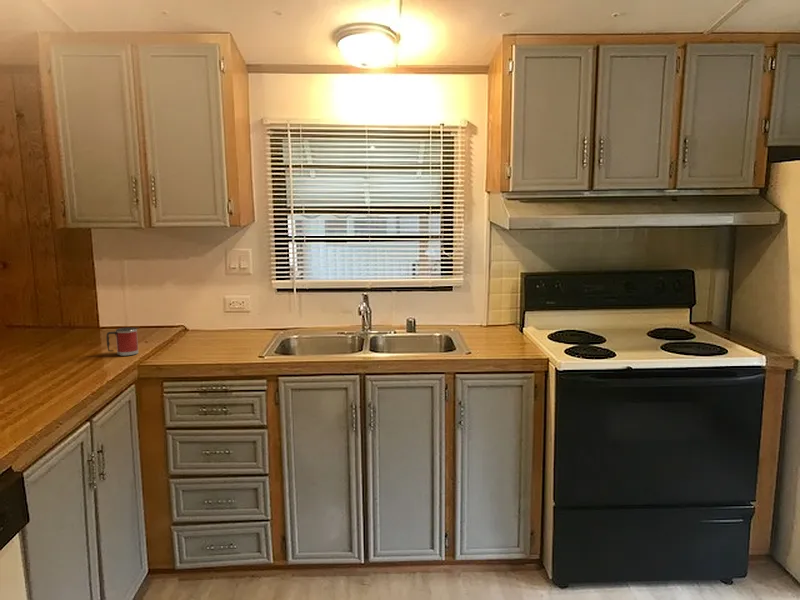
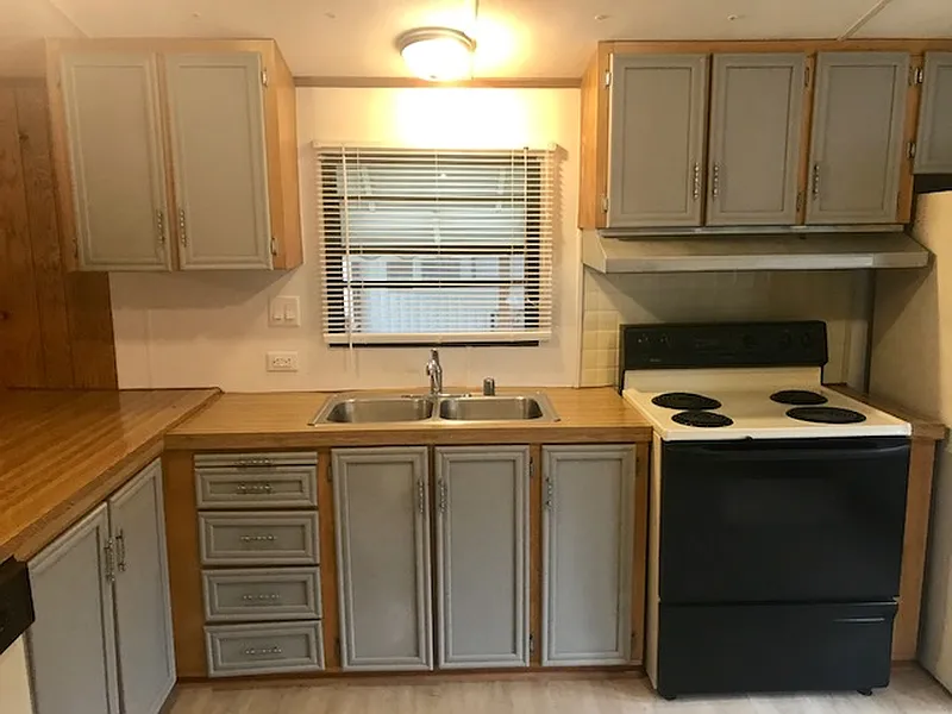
- mug (123, 341)
